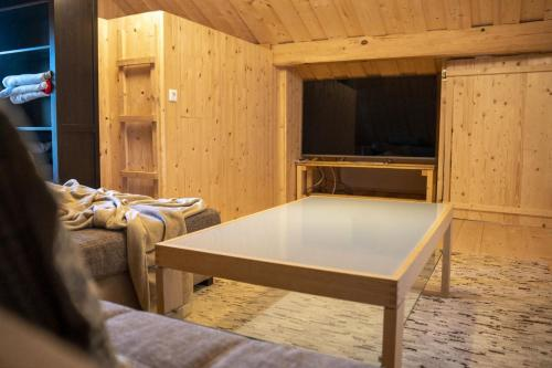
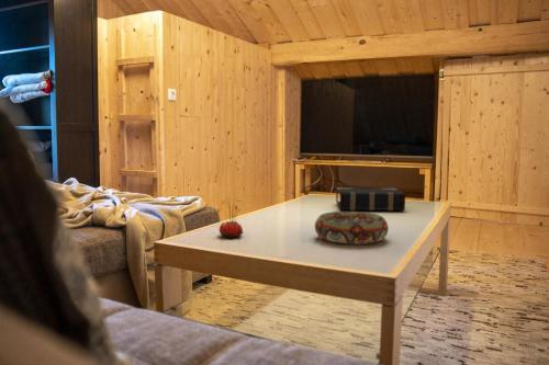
+ flower (229, 217)
+ book (368, 197)
+ decorative bowl (350, 227)
